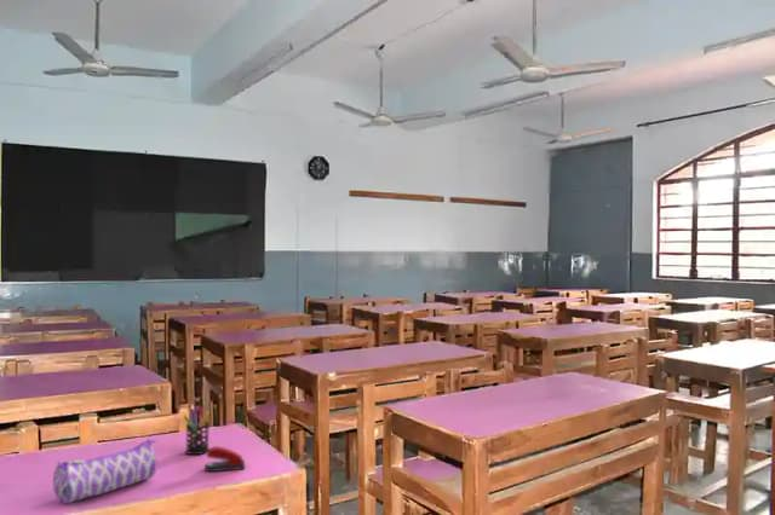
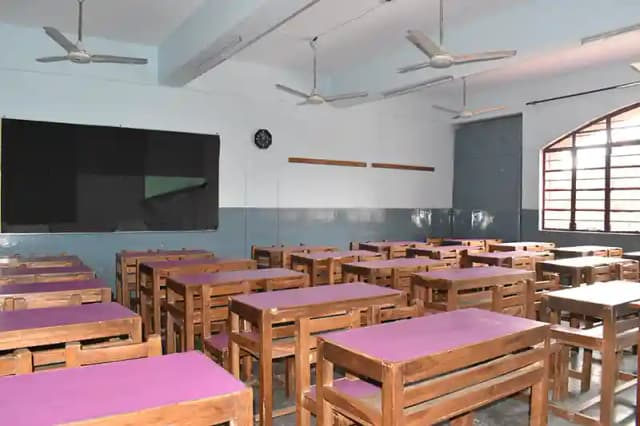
- stapler (224, 457)
- pen holder (194, 428)
- pencil case (105, 469)
